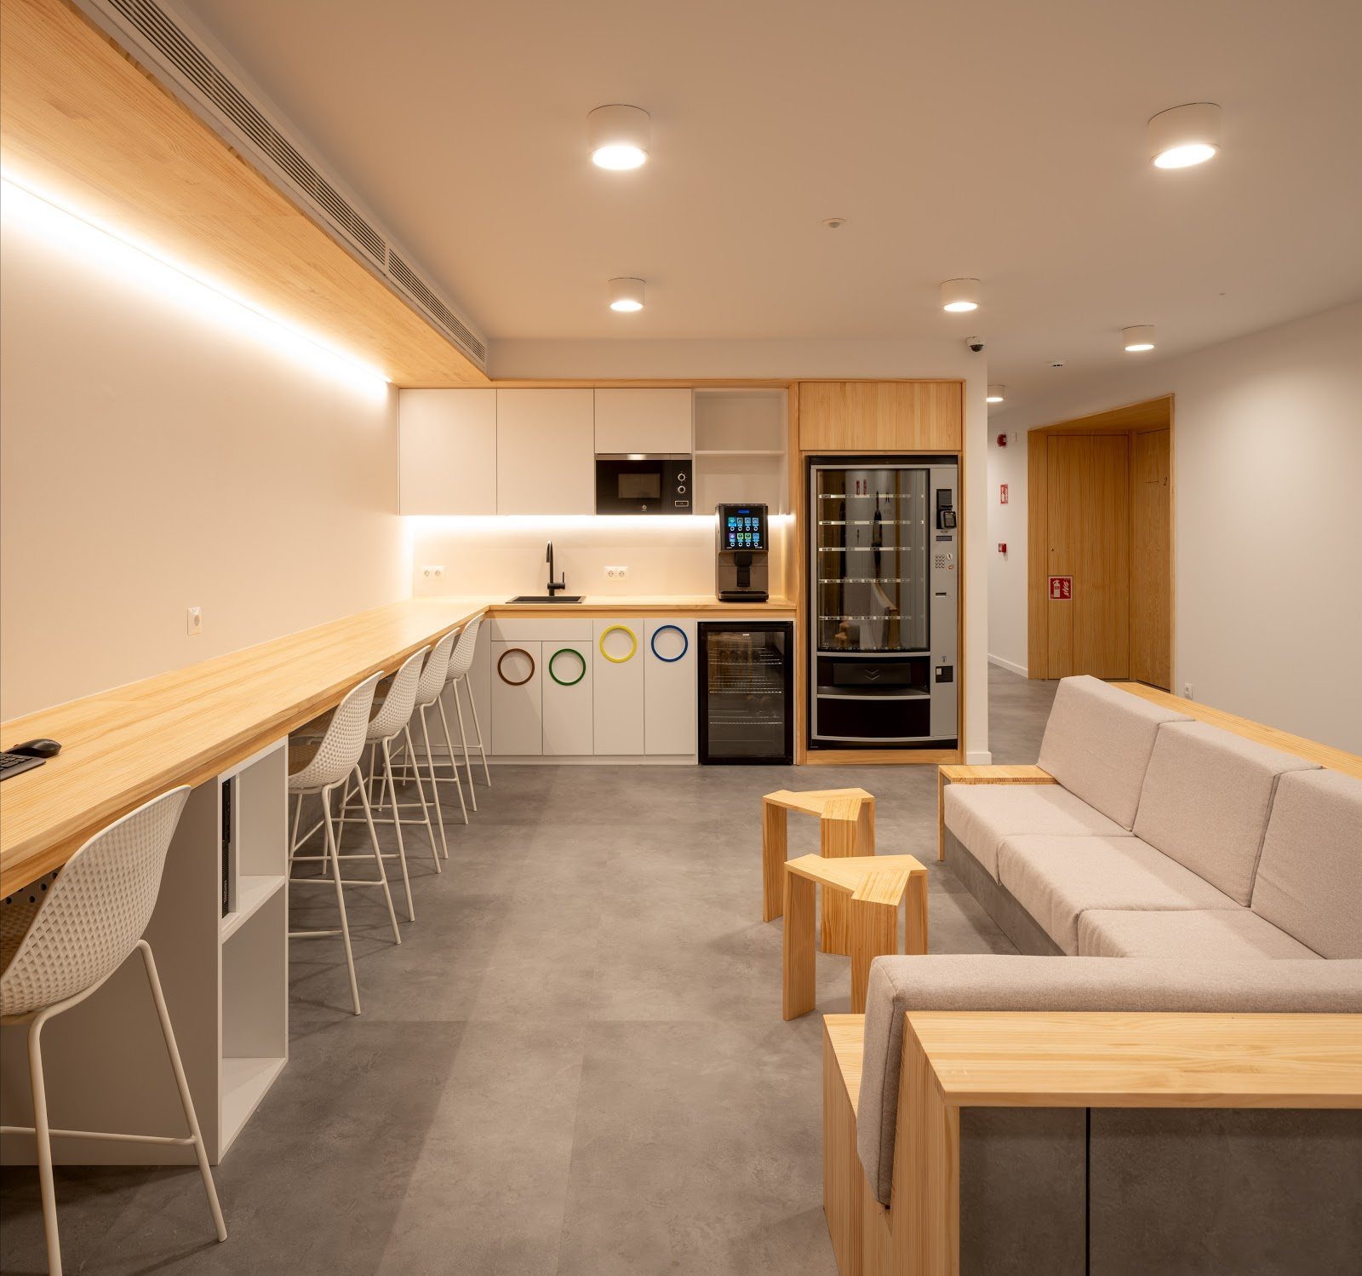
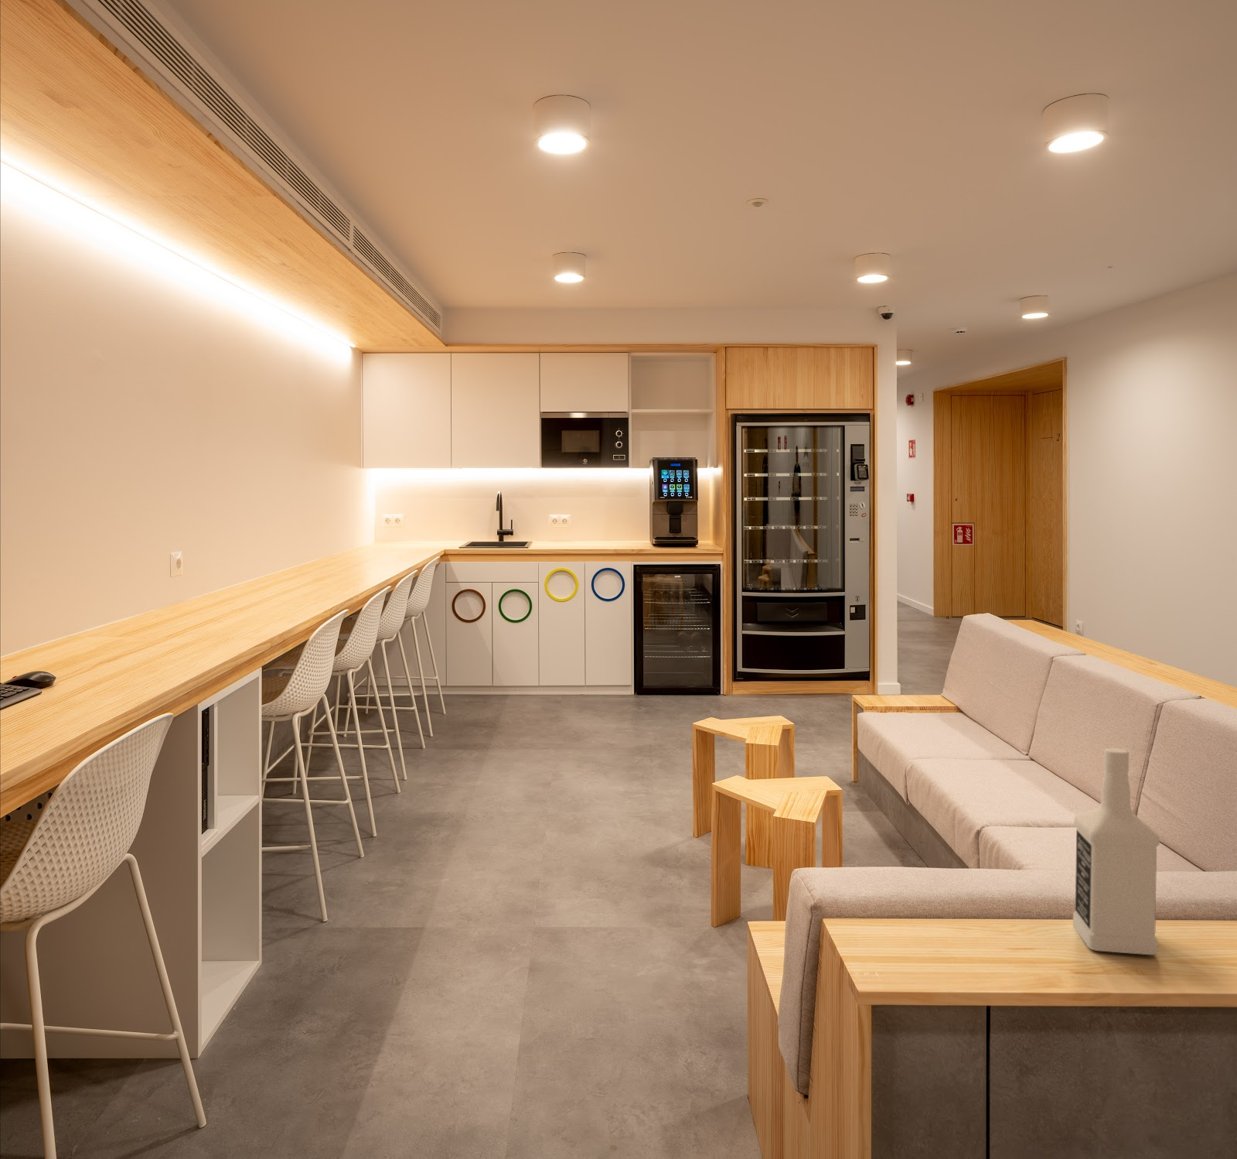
+ vodka (1115, 845)
